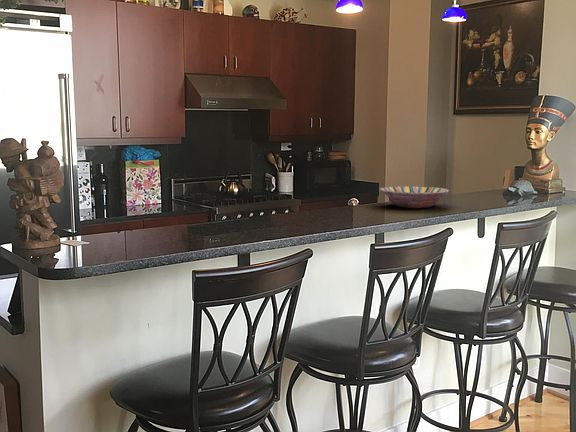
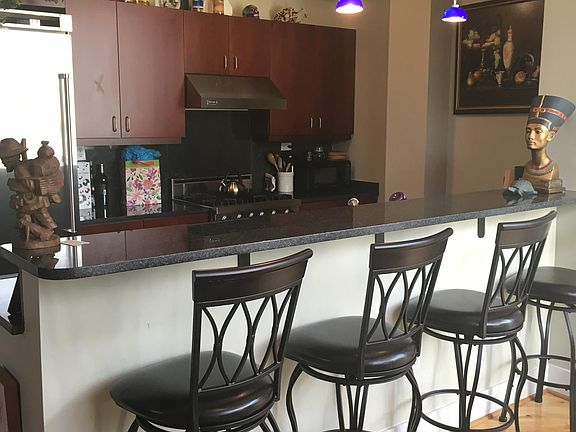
- serving bowl (413, 197)
